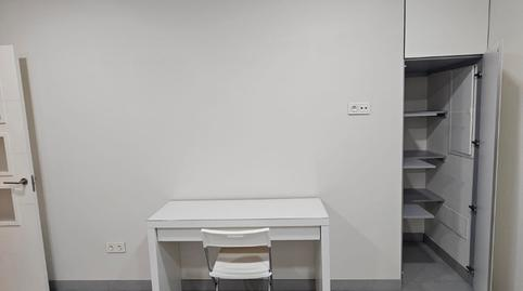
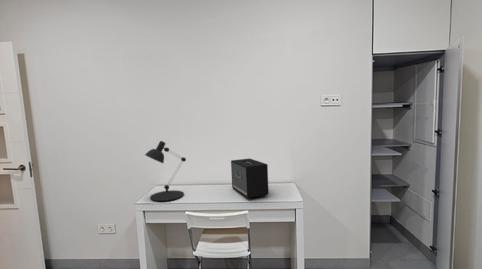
+ desk lamp (163, 162)
+ speaker (248, 177)
